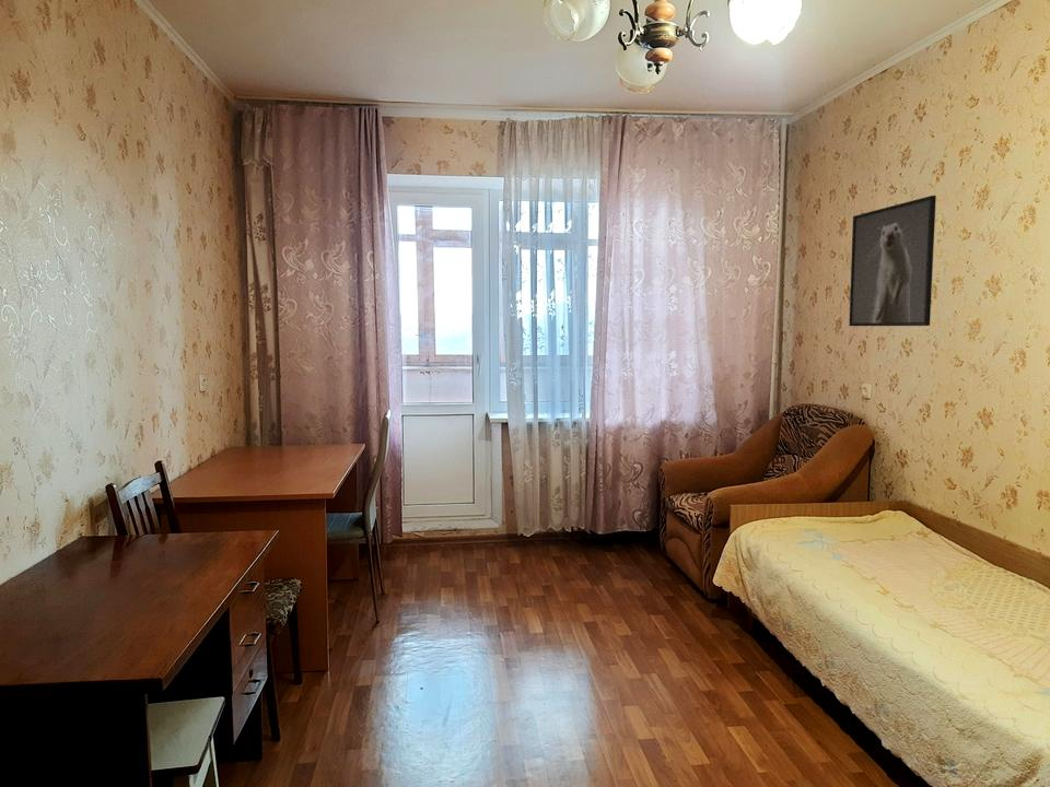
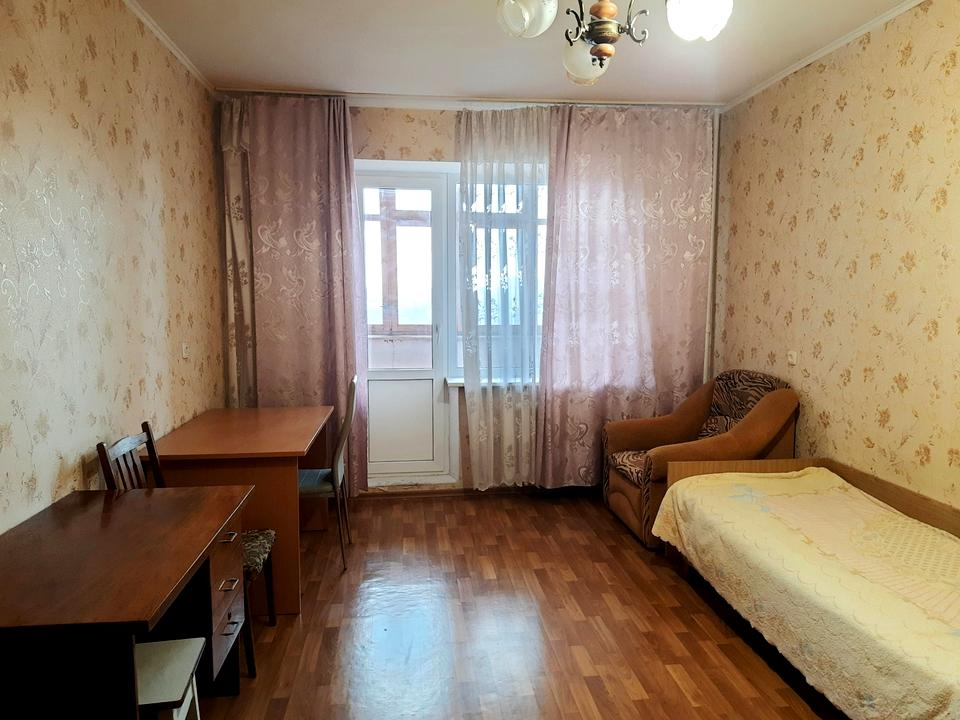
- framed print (888, 267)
